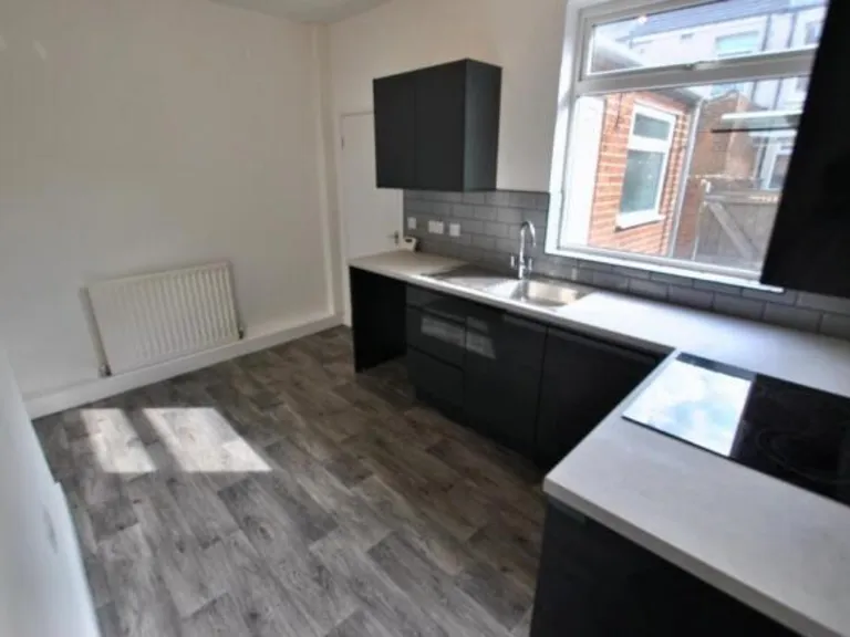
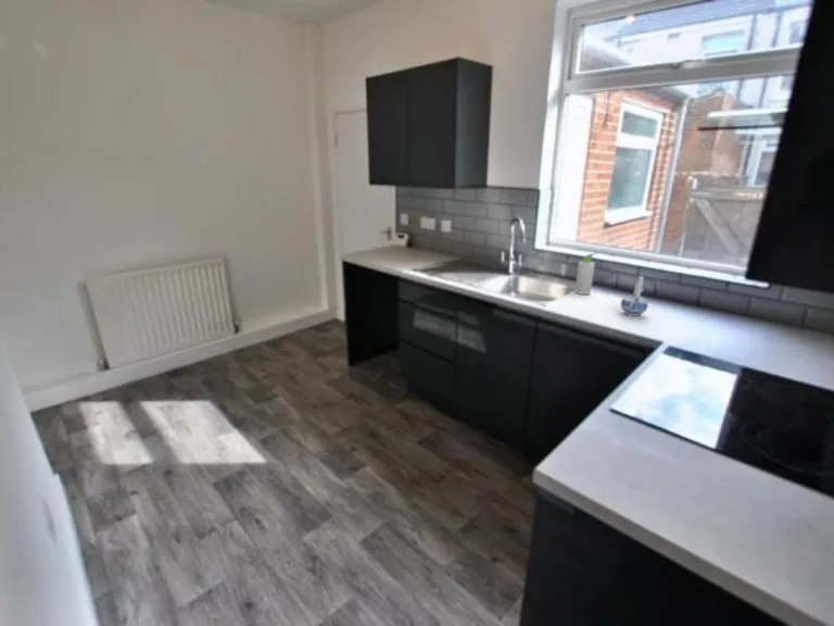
+ ceramic pitcher (635, 295)
+ bottle (586, 272)
